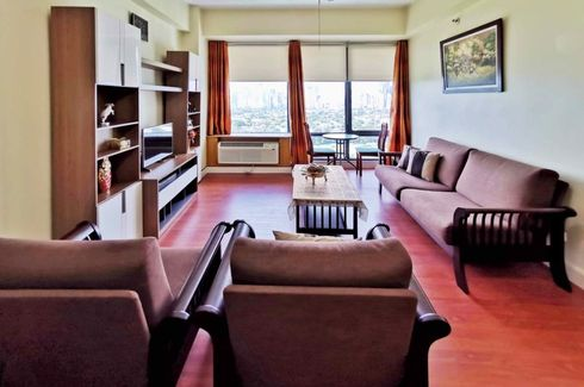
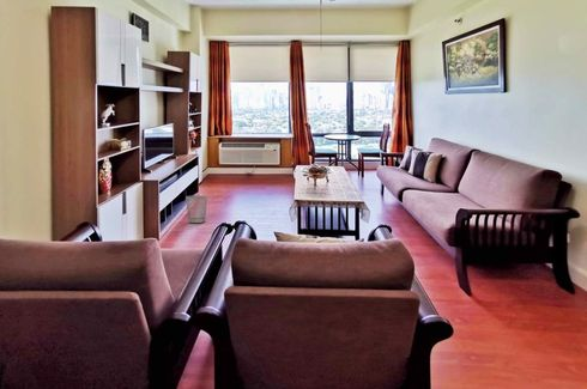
+ wastebasket (196, 208)
